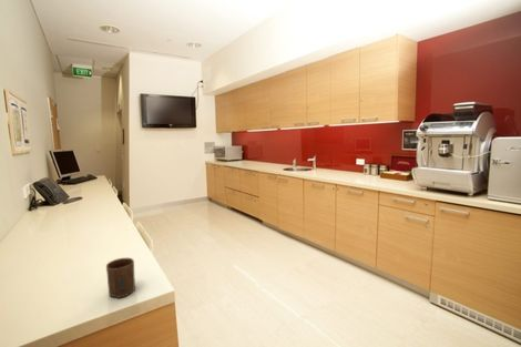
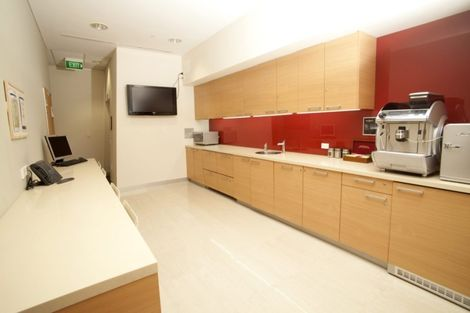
- cup (121, 277)
